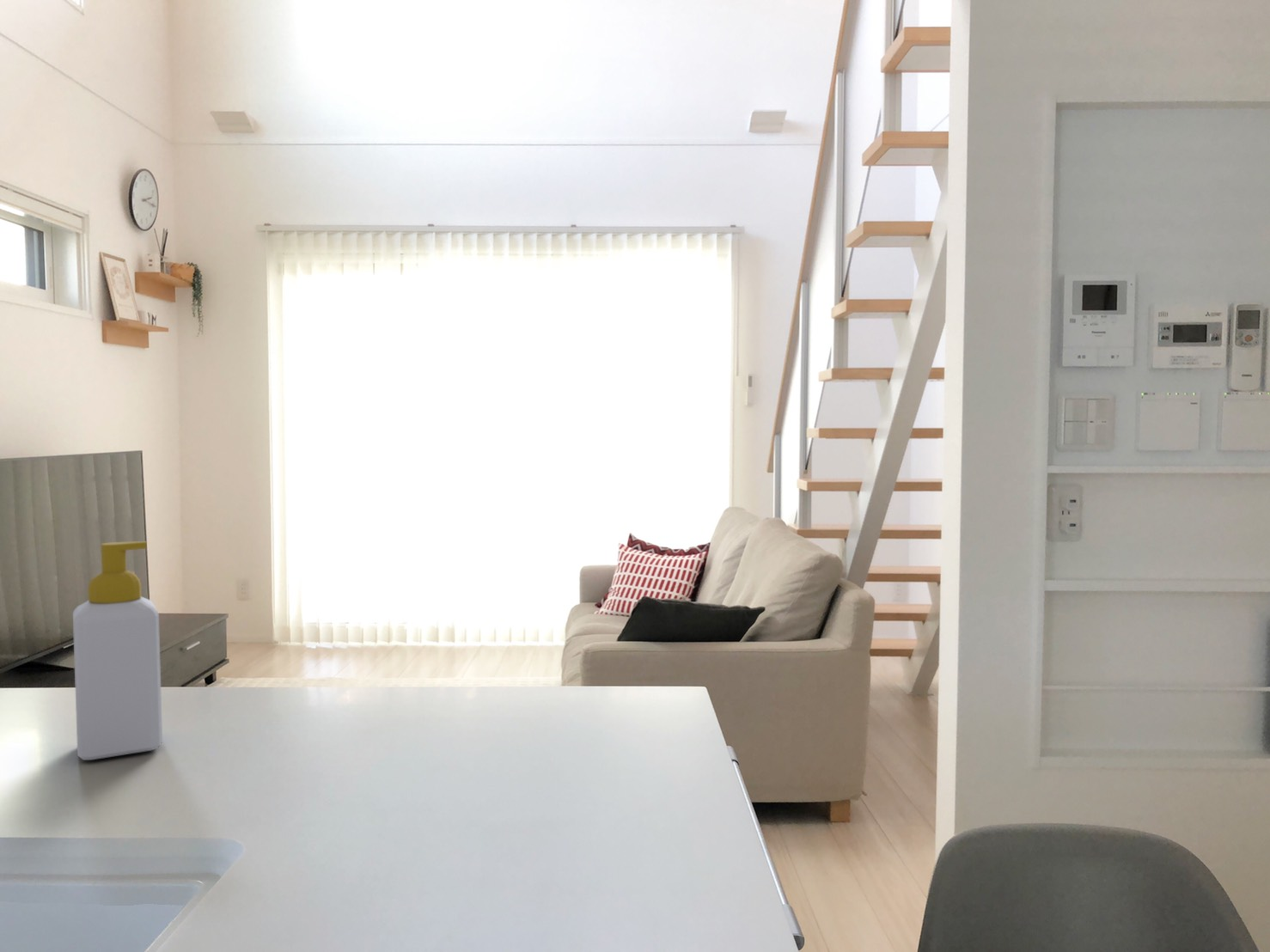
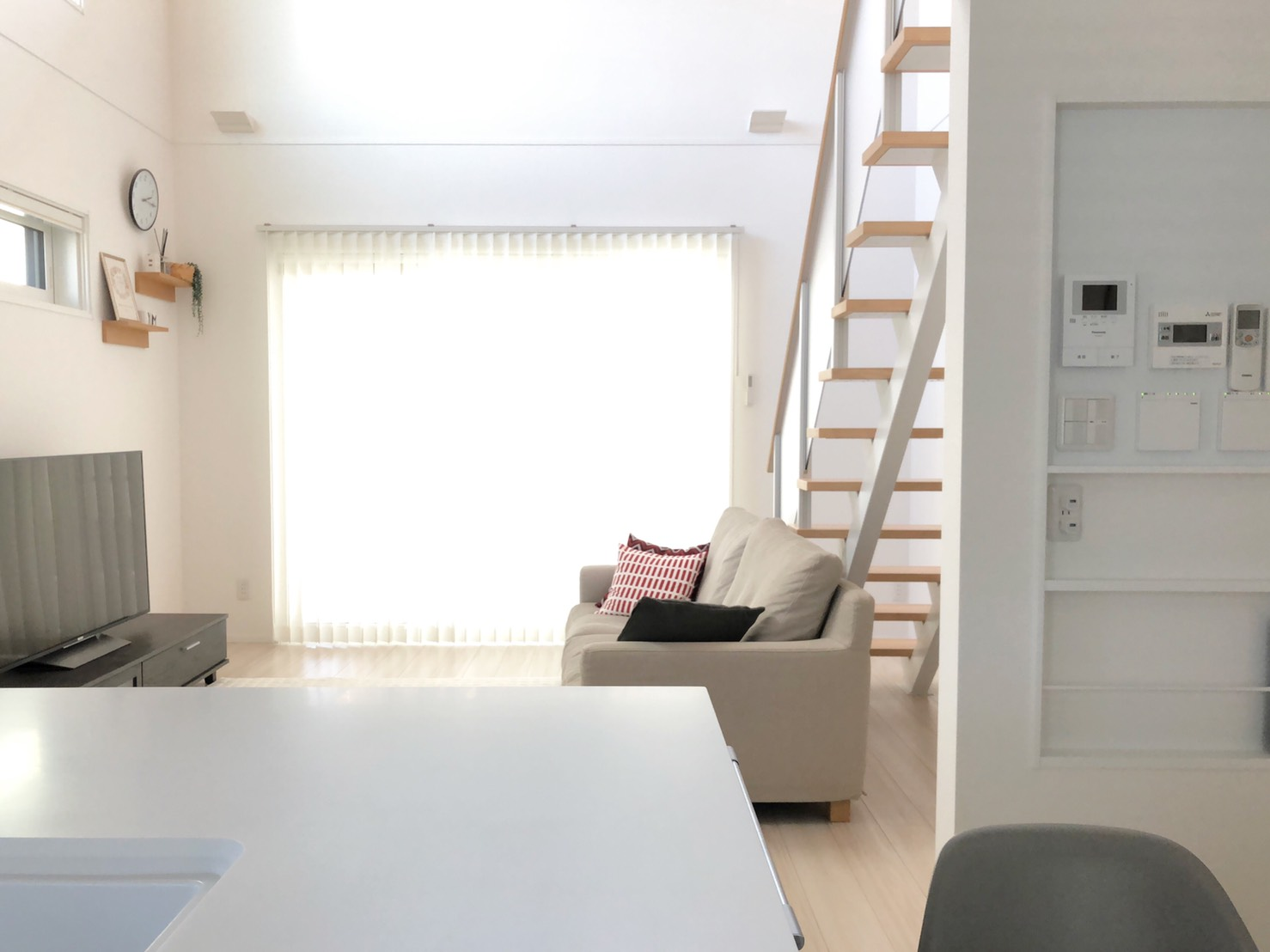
- soap bottle (116, 645)
